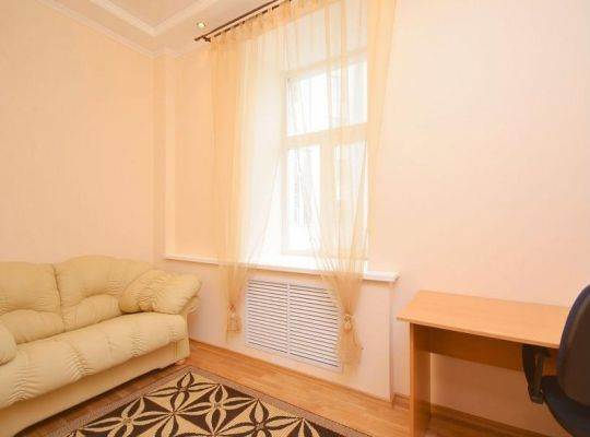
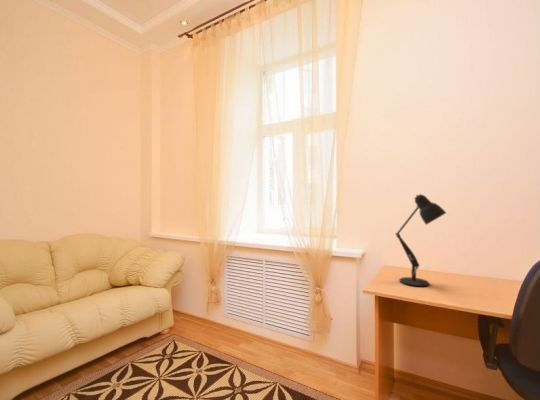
+ desk lamp (409, 248)
